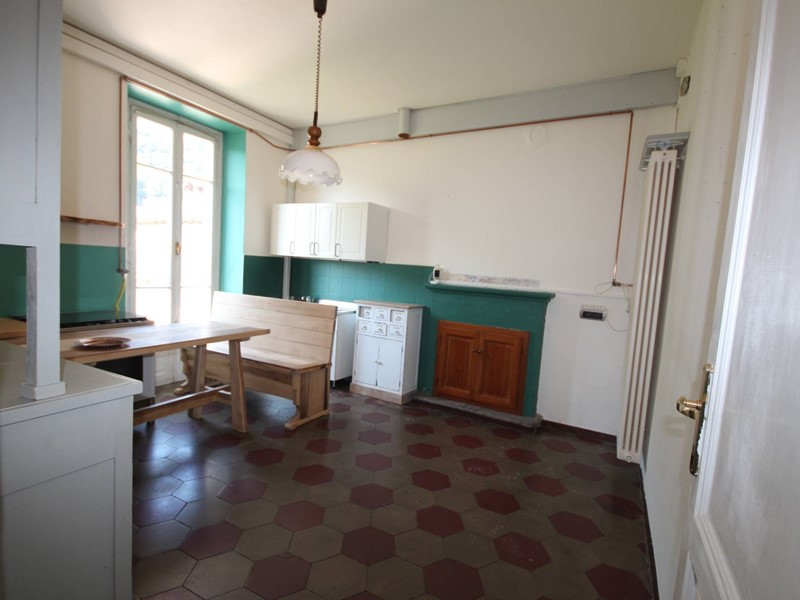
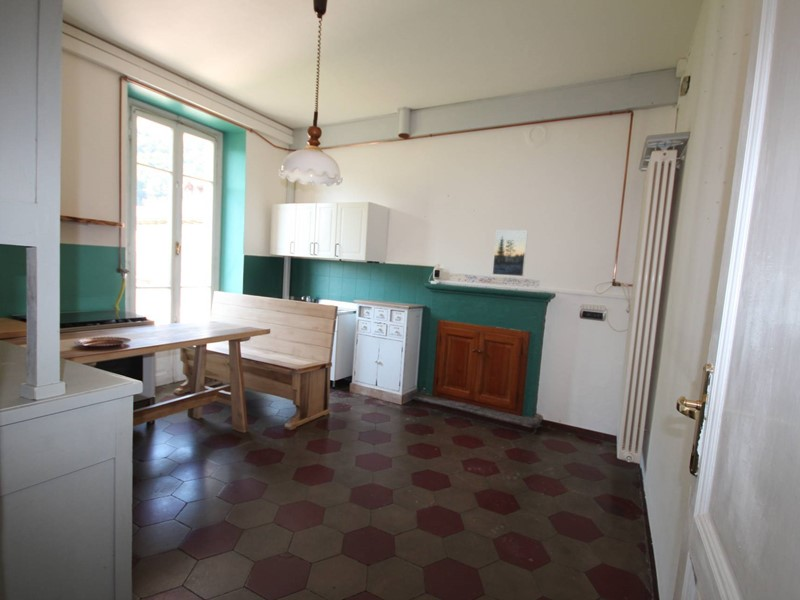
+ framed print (509, 253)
